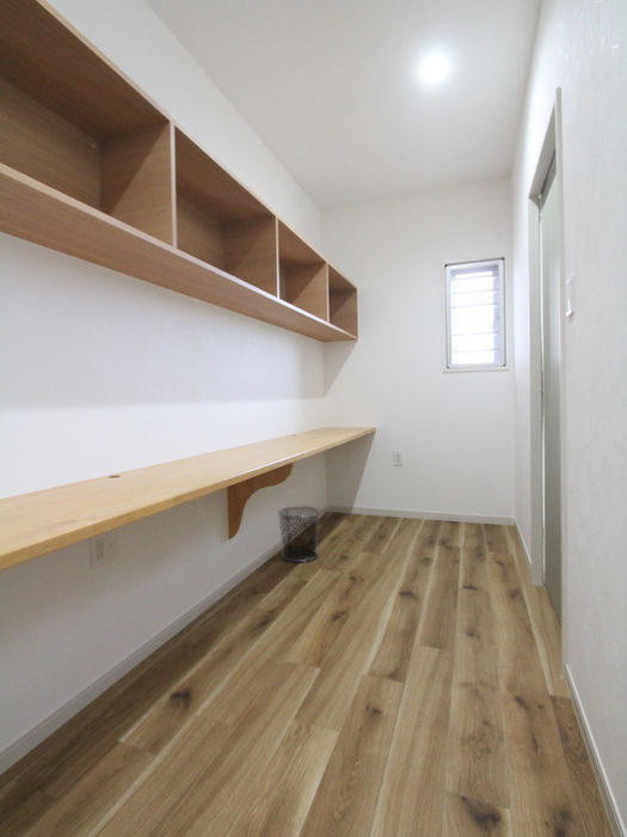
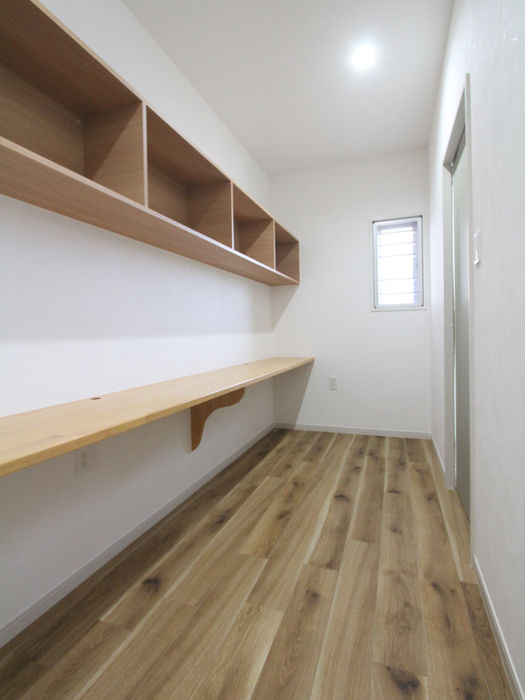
- waste bin (299, 533)
